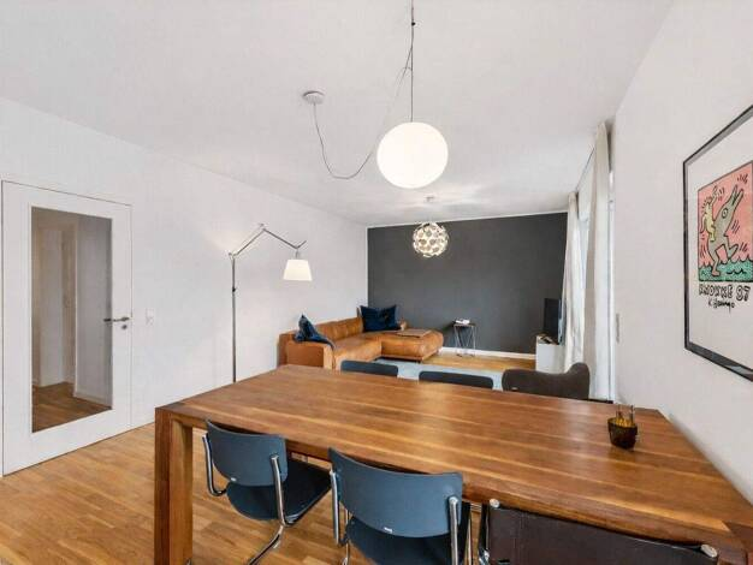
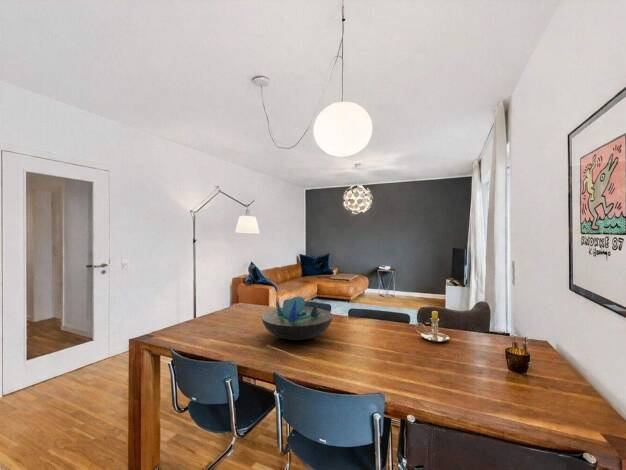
+ candlestick (432, 323)
+ decorative bowl (297, 315)
